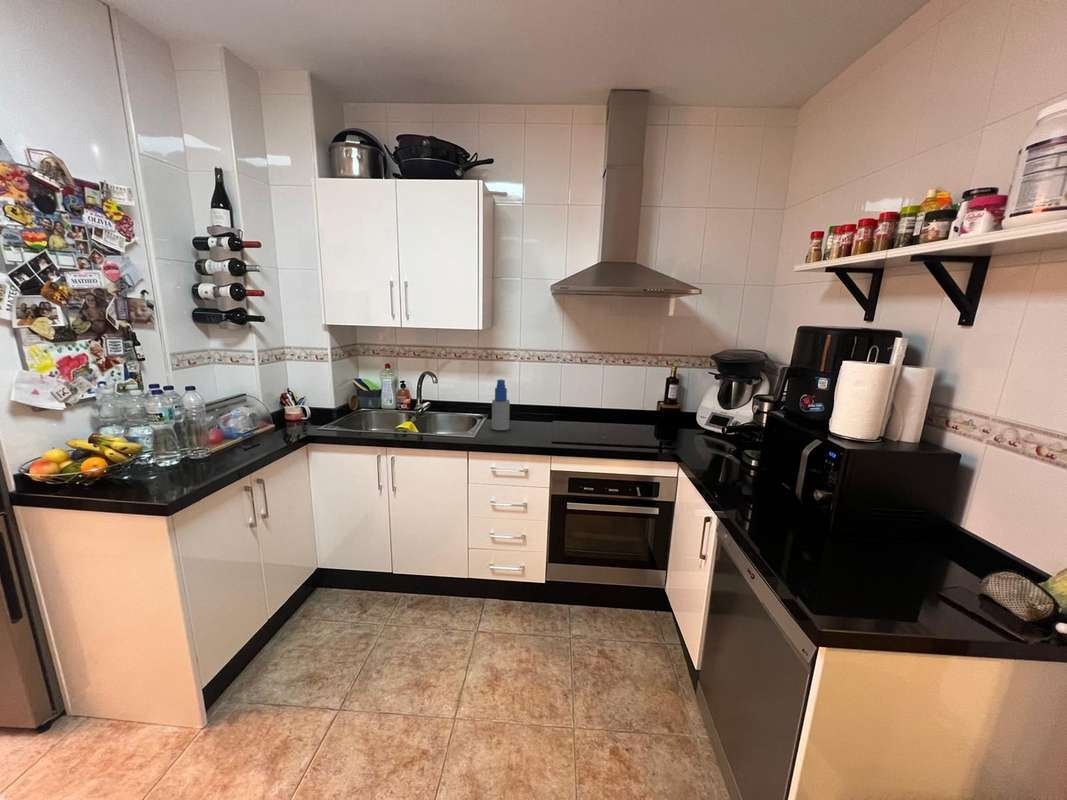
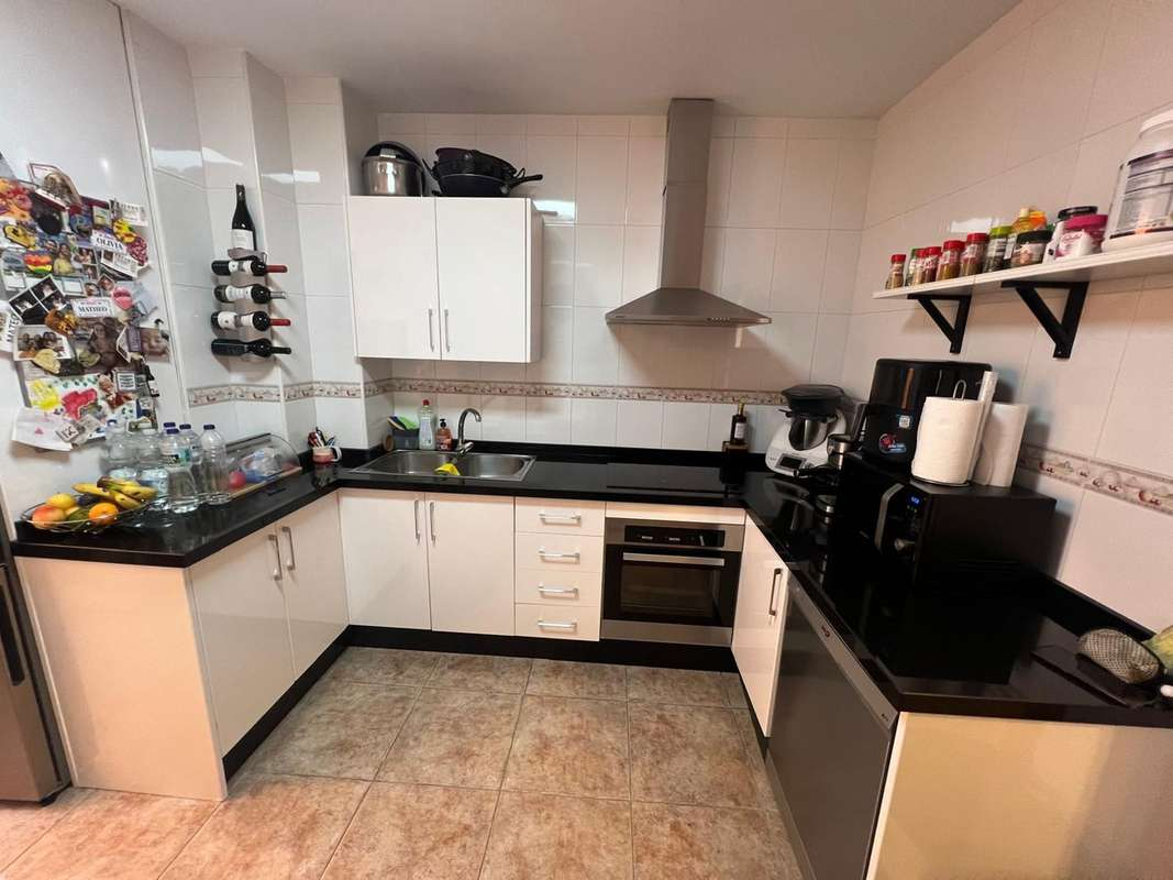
- spray bottle (500, 404)
